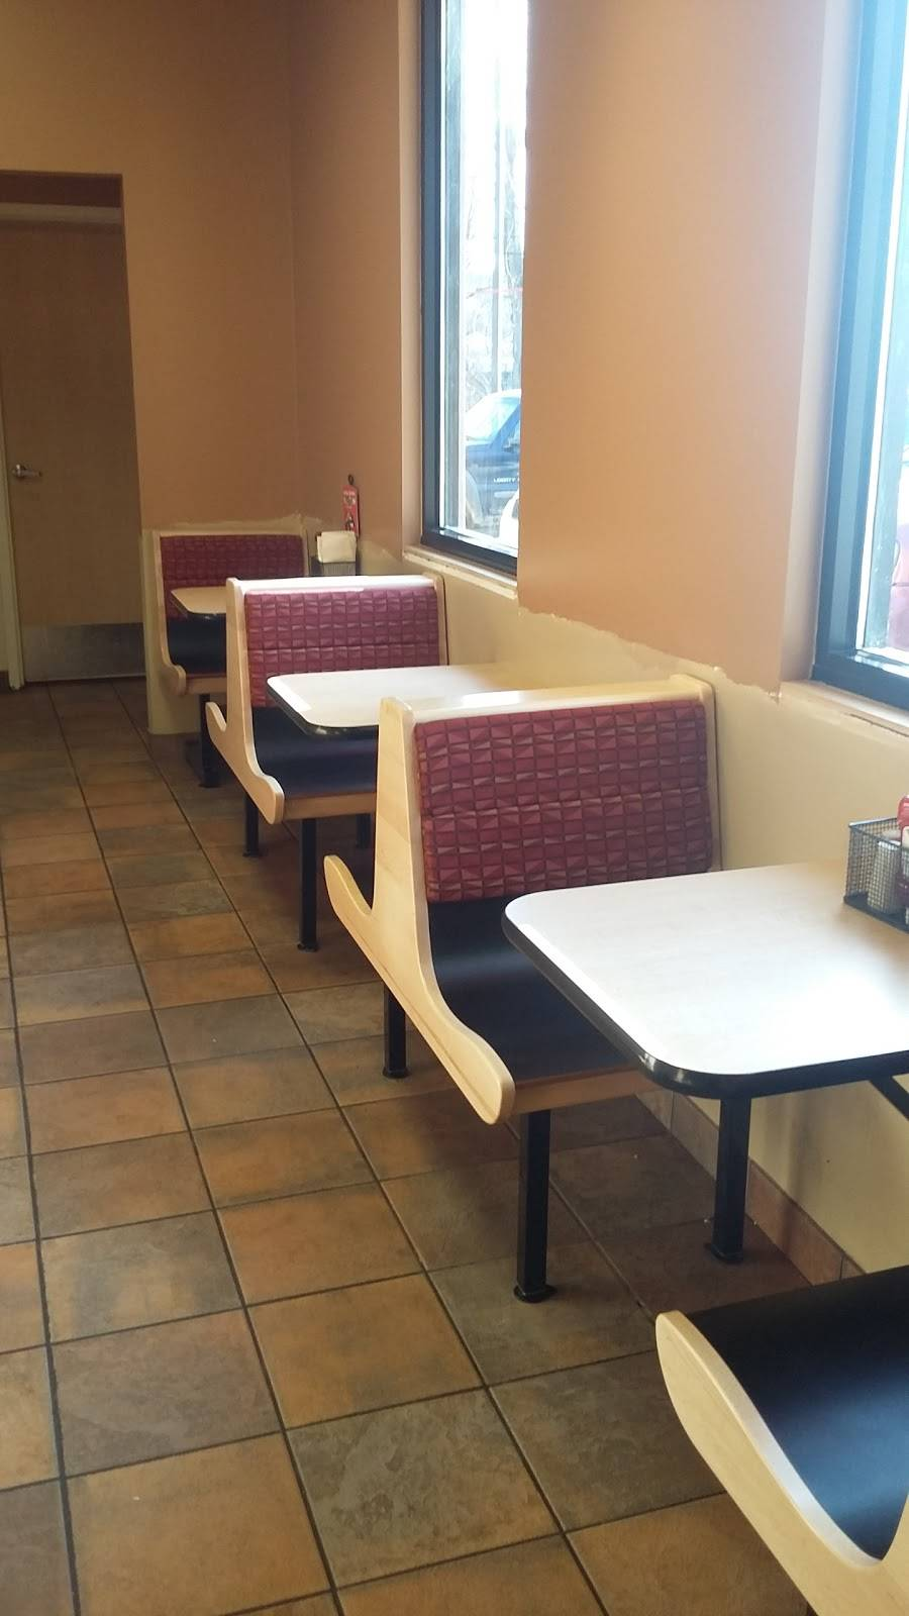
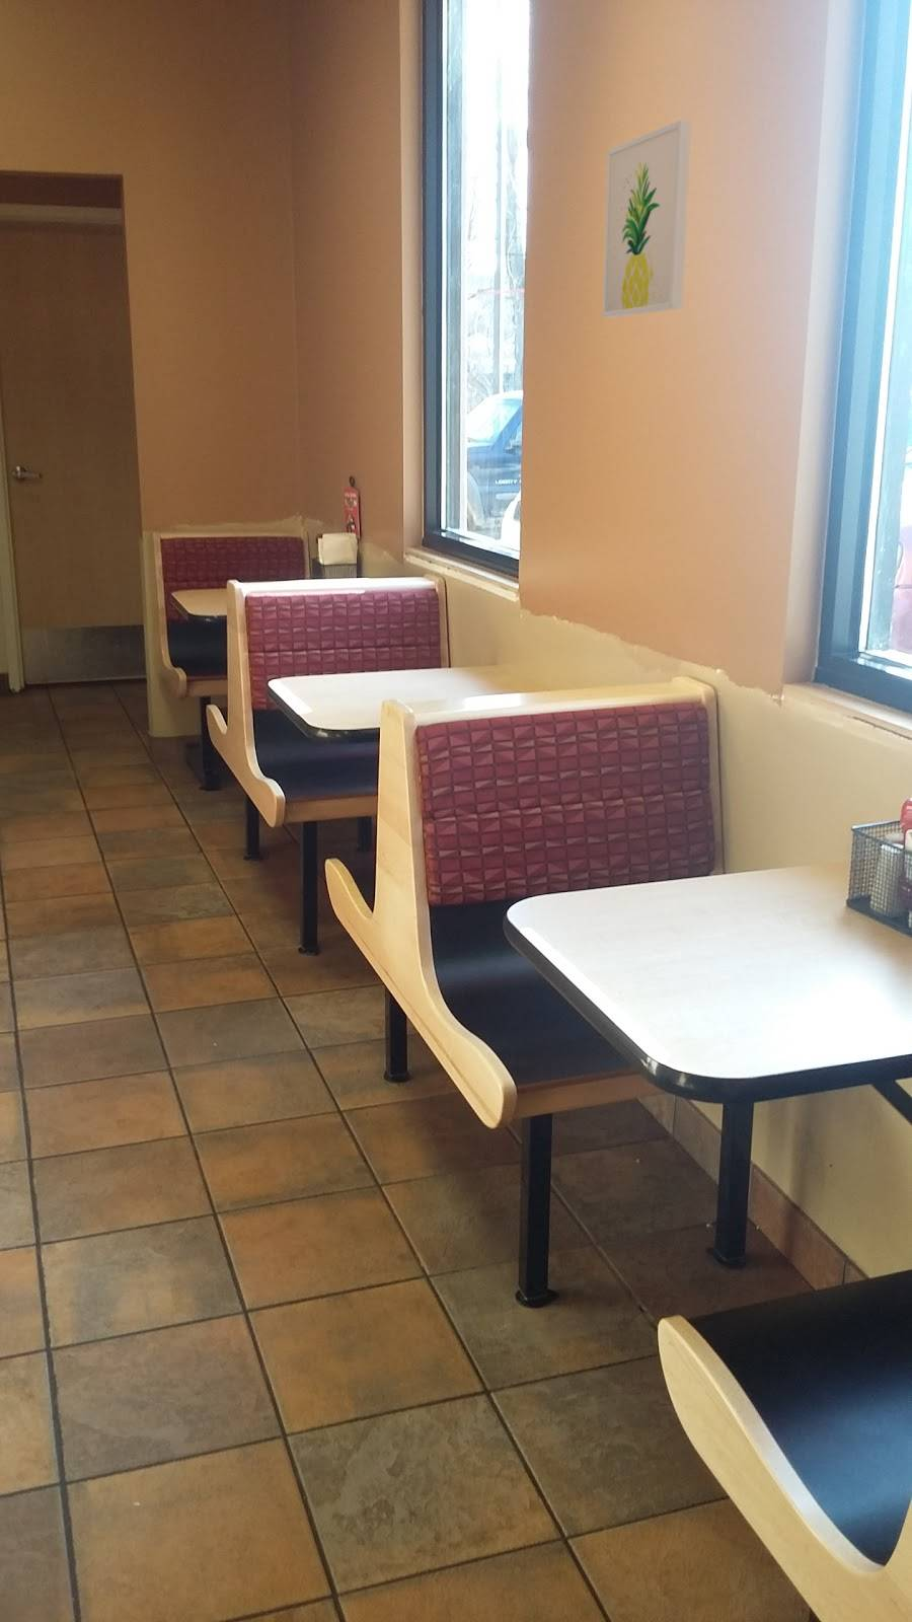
+ wall art (644, 226)
